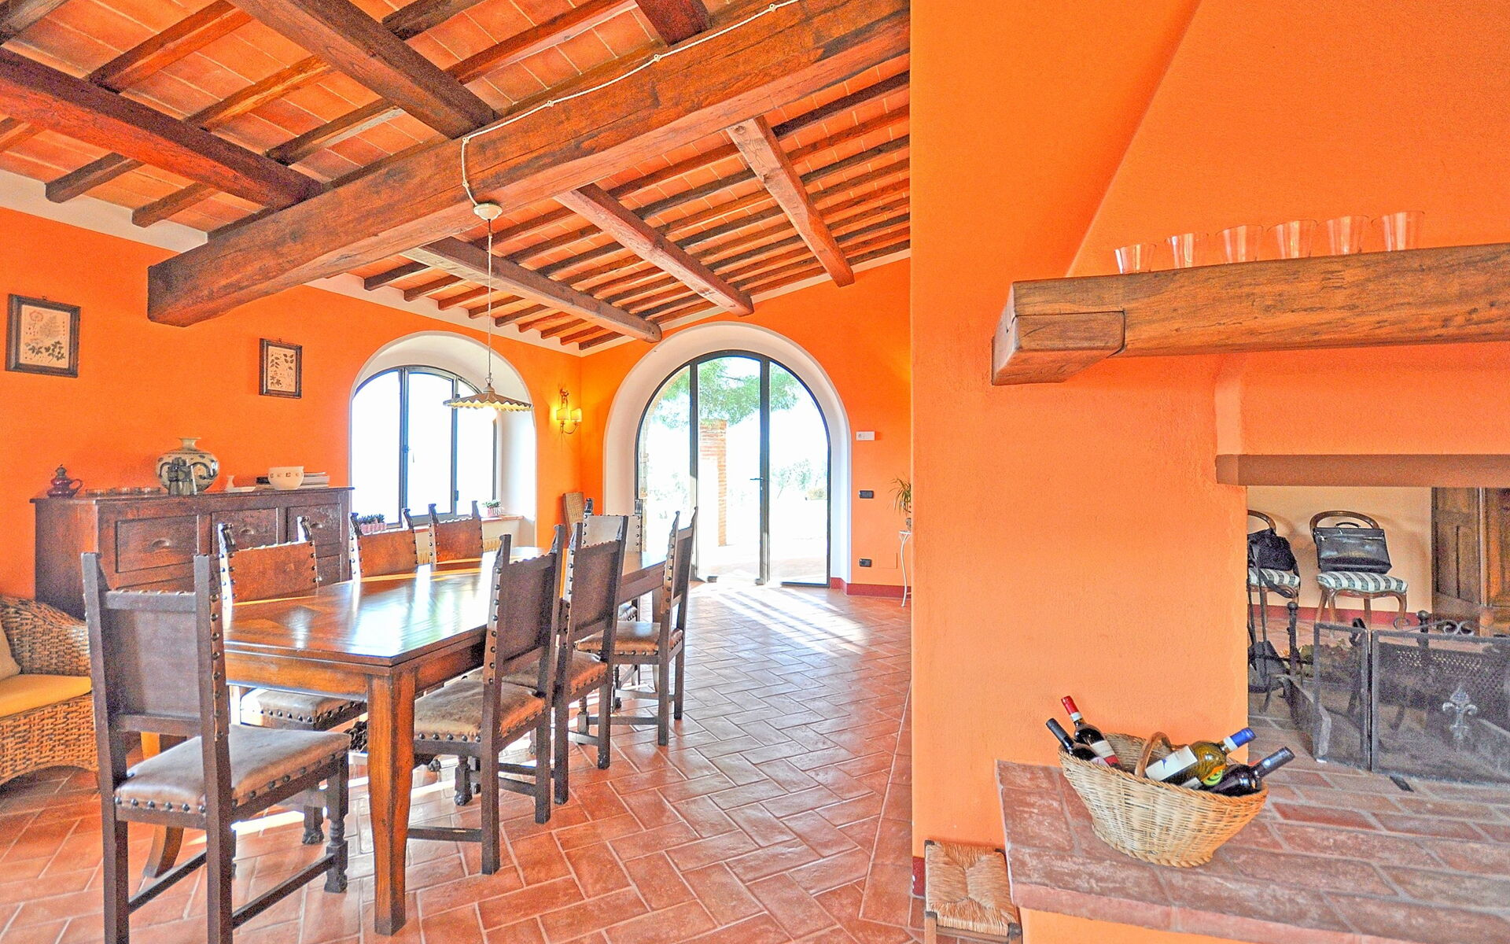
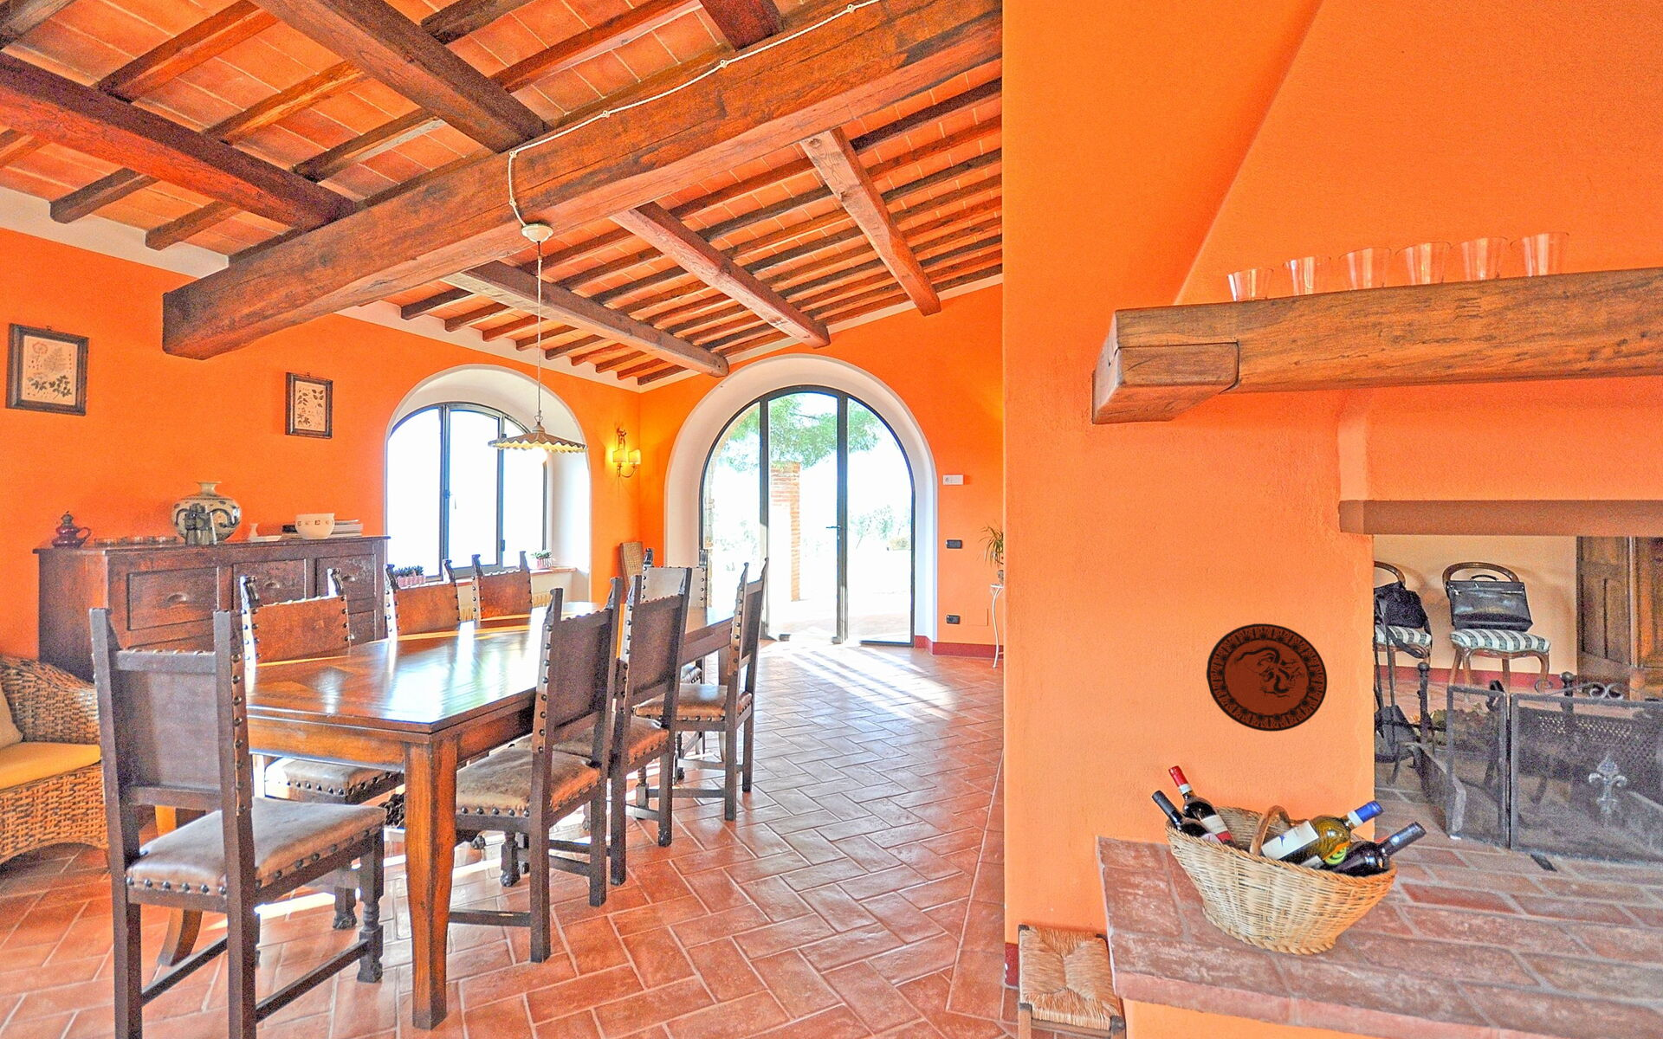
+ decorative plate (1264, 676)
